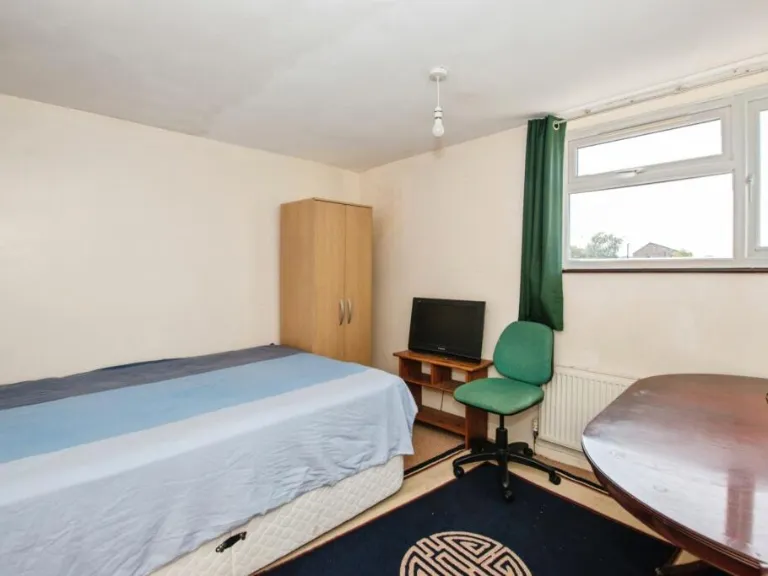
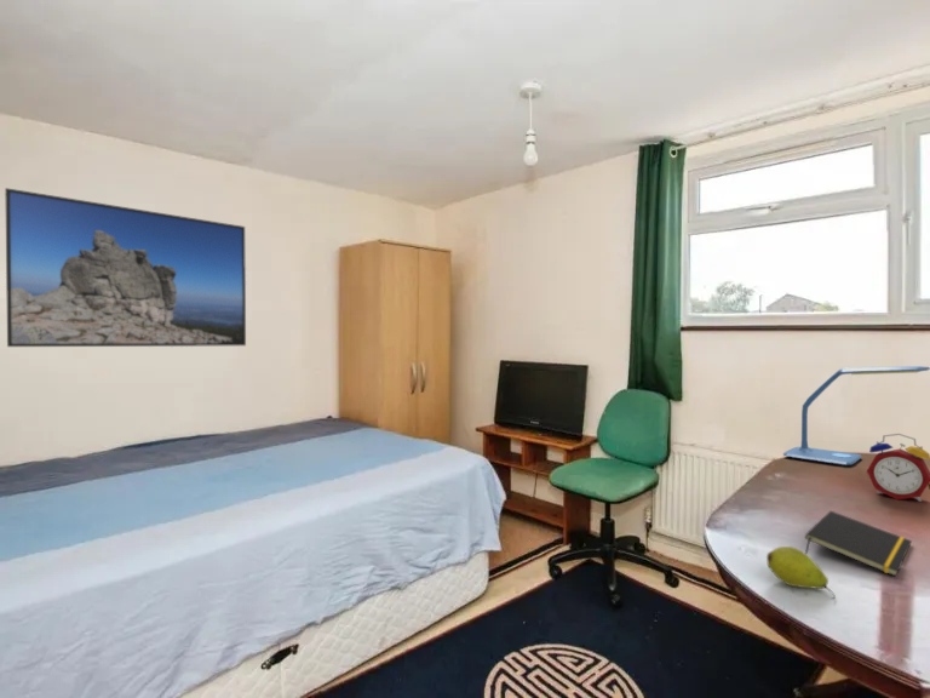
+ notepad (859, 539)
+ desk lamp (826, 387)
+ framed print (142, 278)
+ fruit (800, 568)
+ alarm clock (899, 464)
